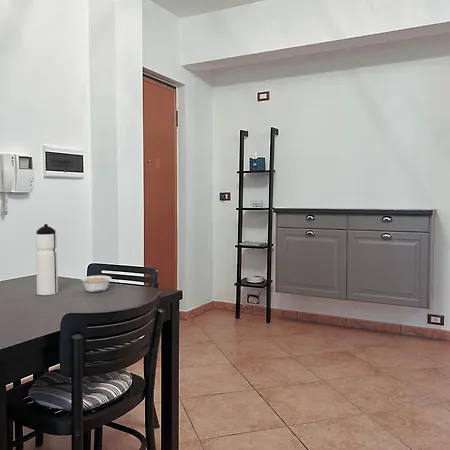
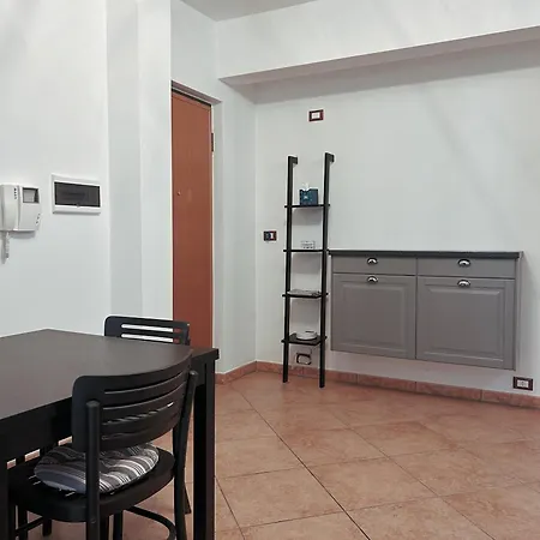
- water bottle (46, 258)
- legume (96, 283)
